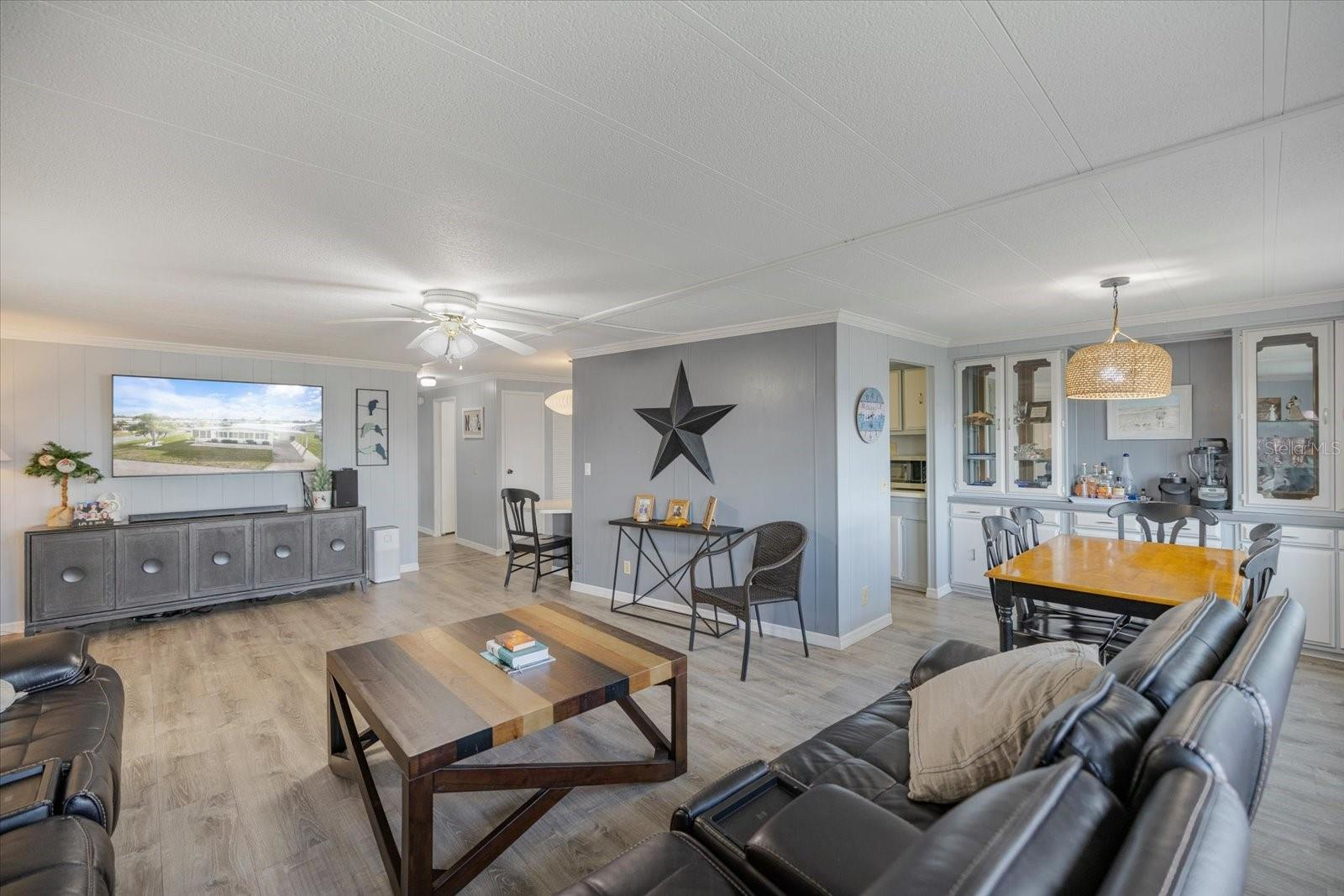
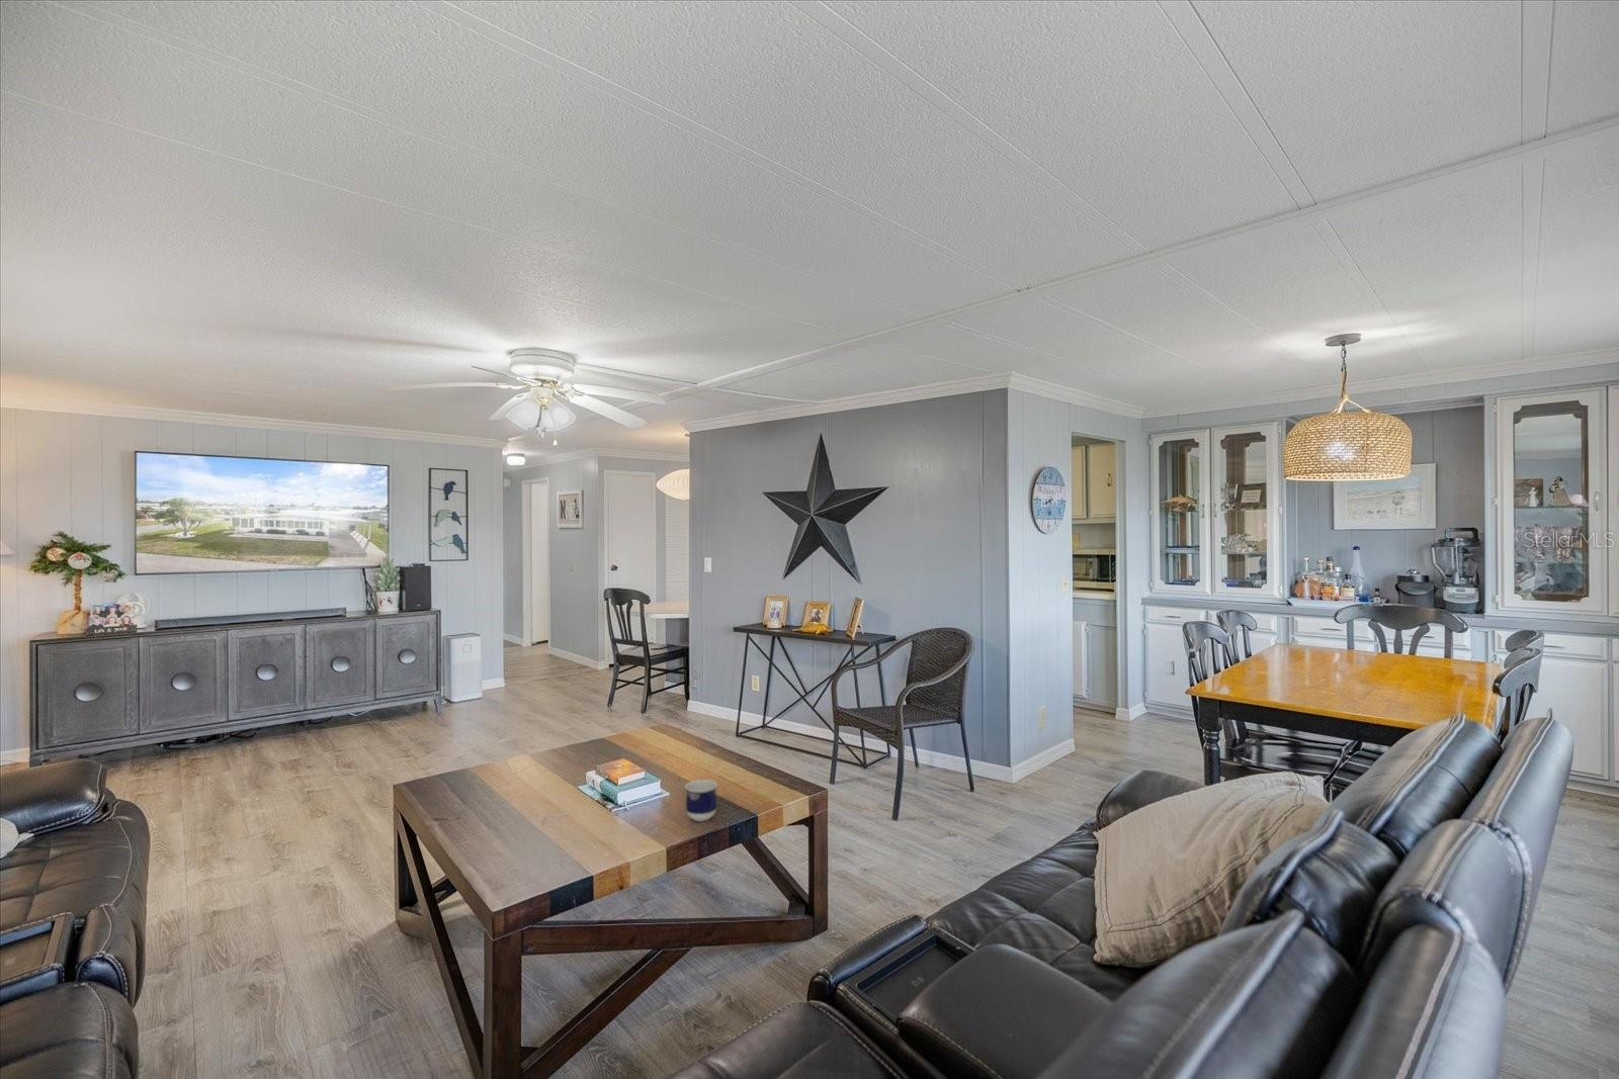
+ cup (703, 802)
